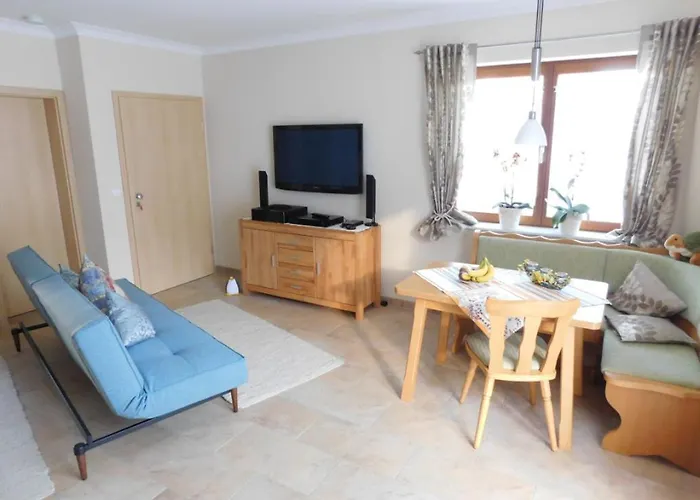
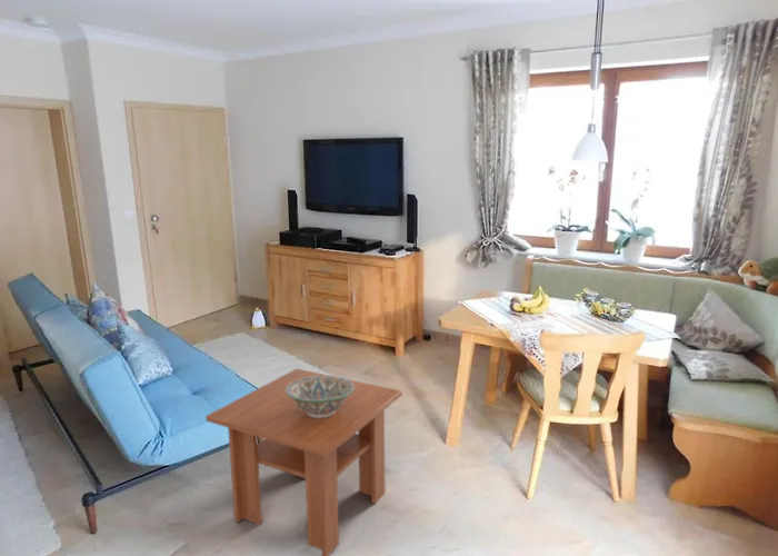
+ coffee table (310, 455)
+ decorative bowl (320, 398)
